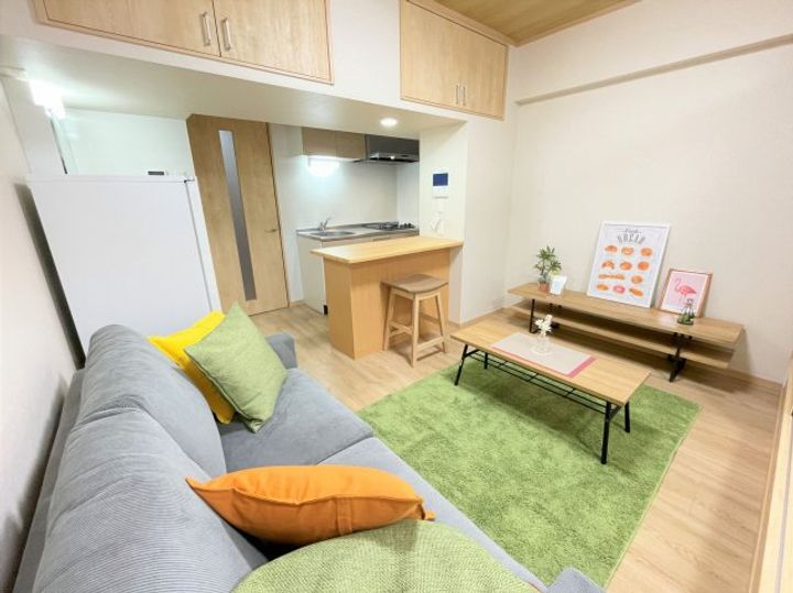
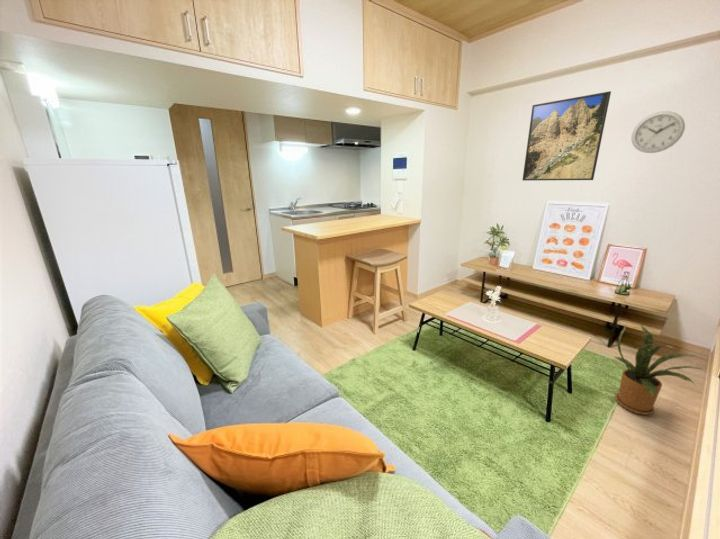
+ wall clock (656, 132)
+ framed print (561, 141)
+ house plant (650, 371)
